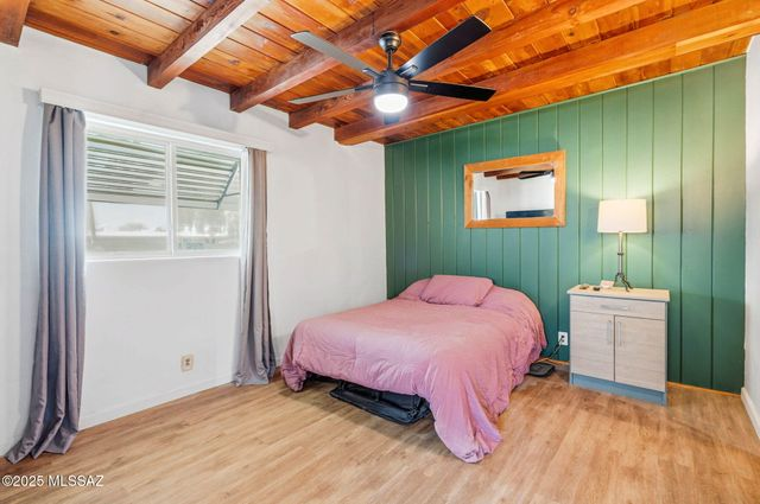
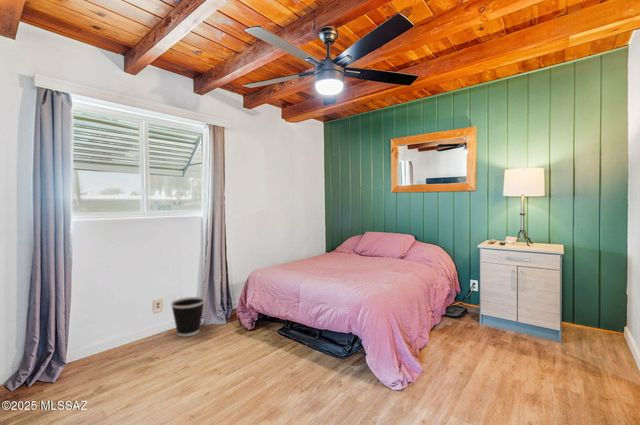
+ wastebasket (188, 316)
